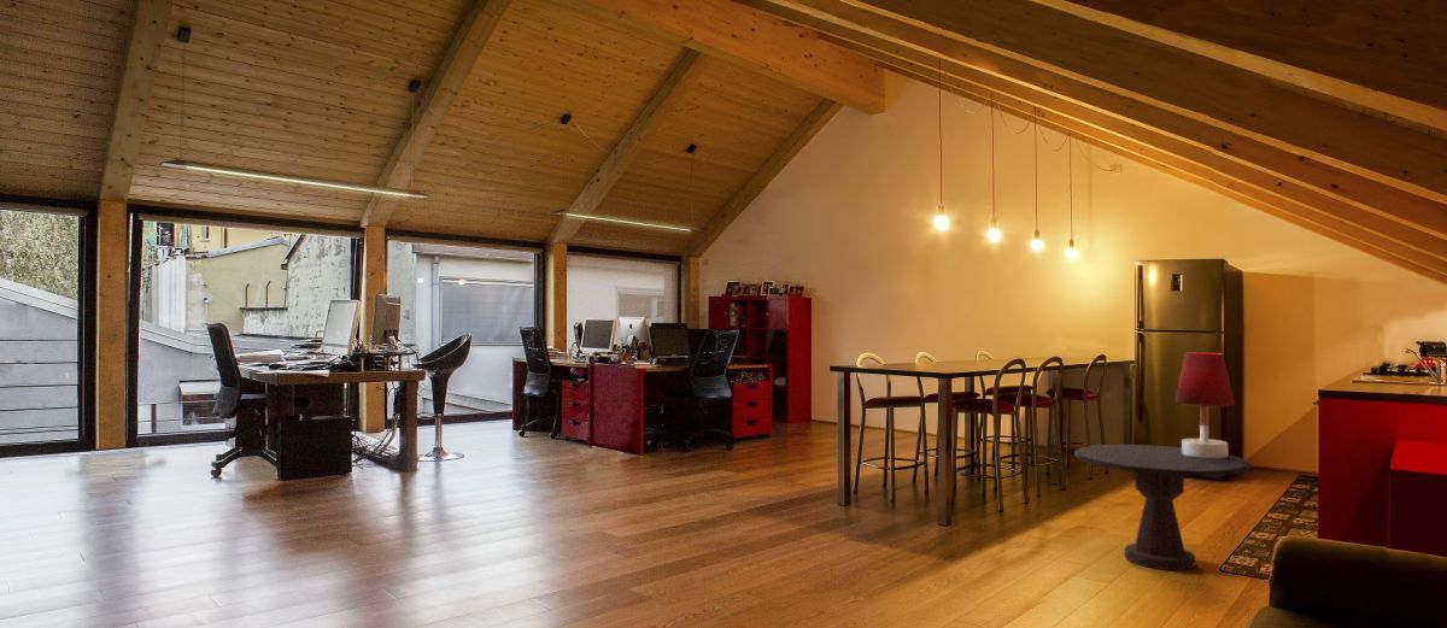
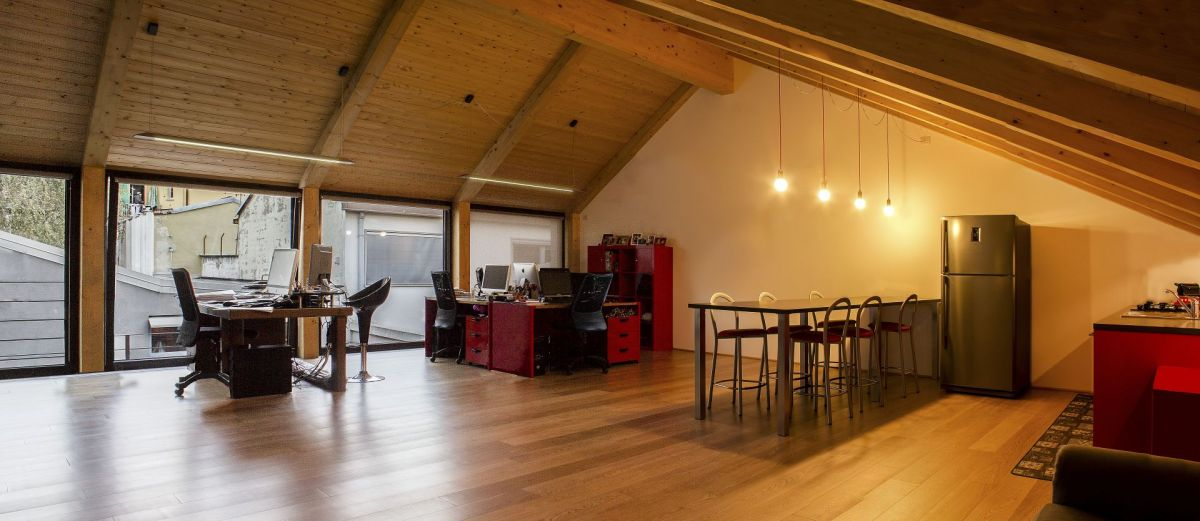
- side table (1159, 509)
- table lamp (1203, 404)
